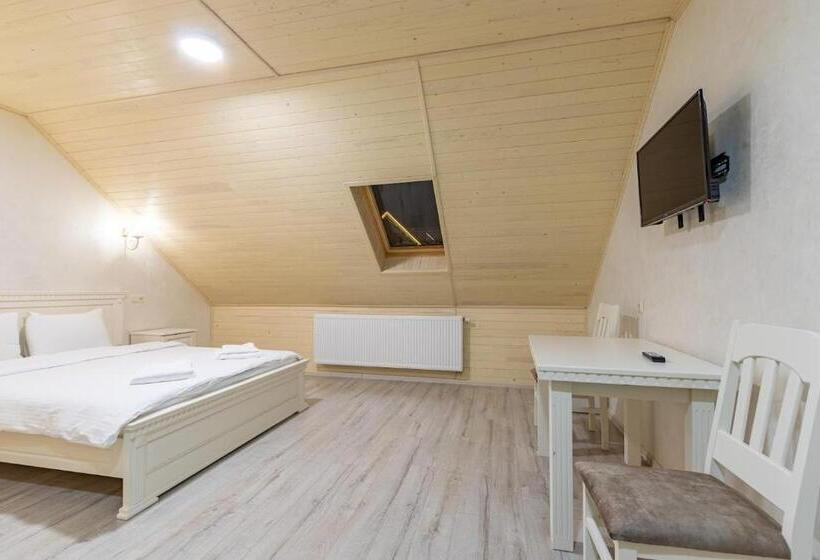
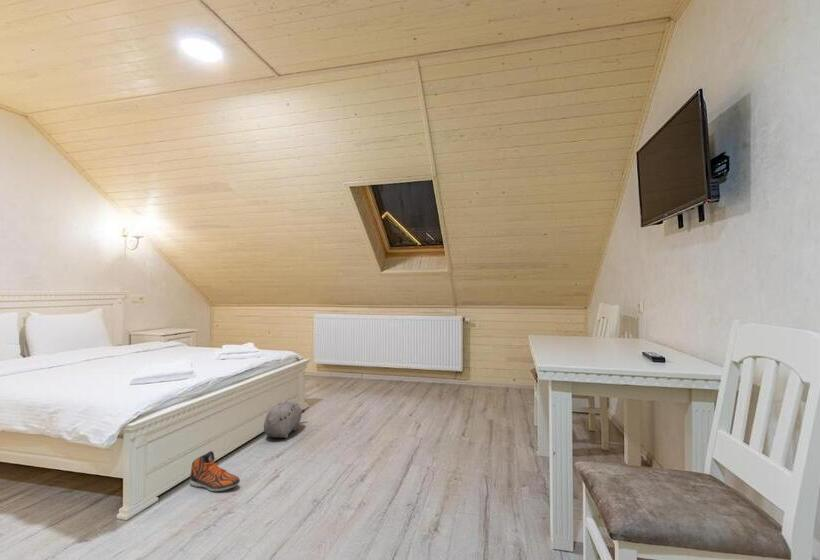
+ sneaker (213, 470)
+ plush toy (284, 415)
